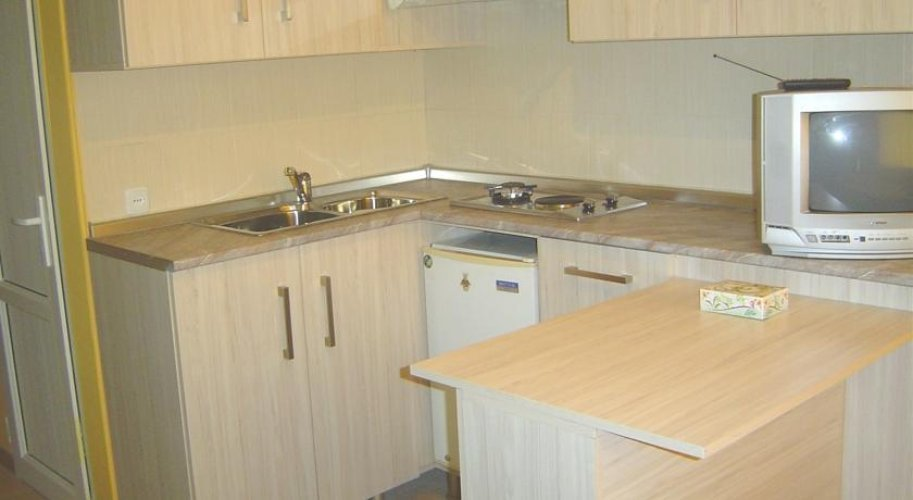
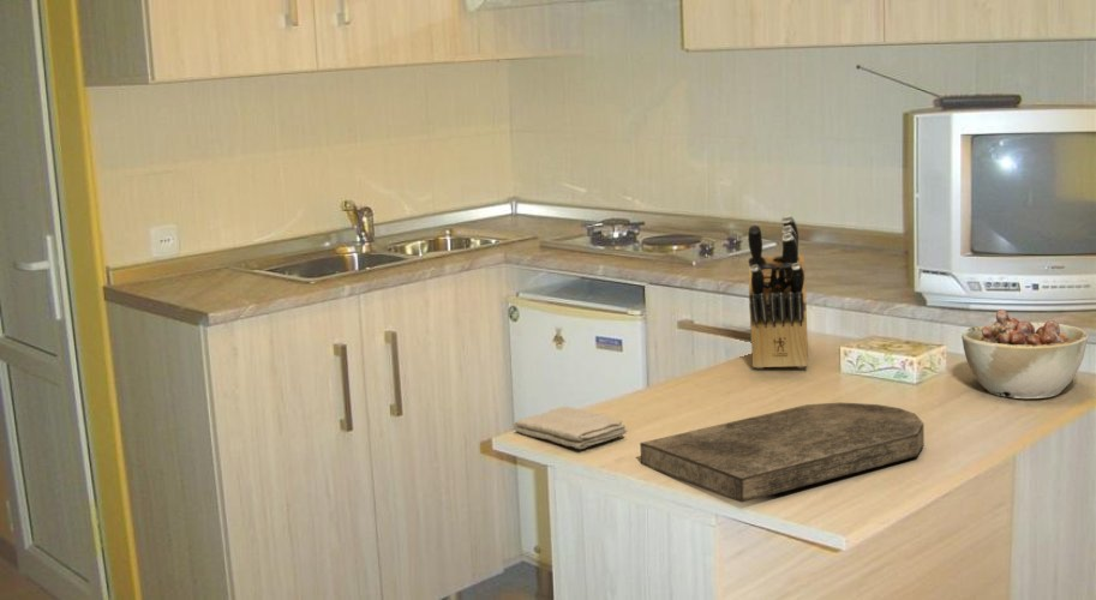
+ knife block (777, 286)
+ bowl (1023, 350)
+ cutting board (799, 443)
+ washcloth (570, 425)
